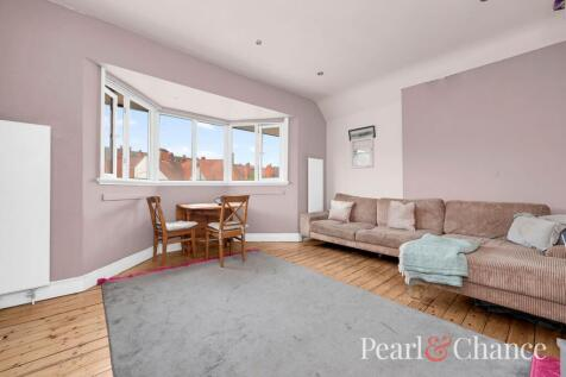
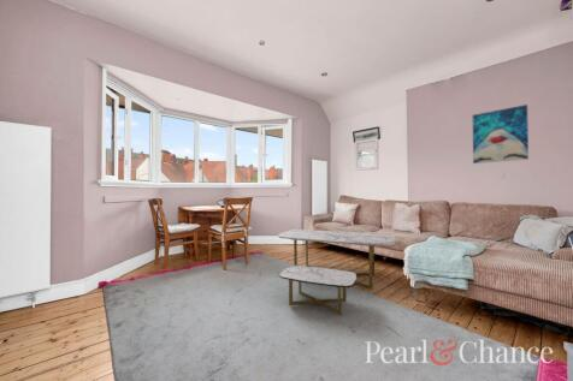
+ wall art (498, 136)
+ coffee table (327, 268)
